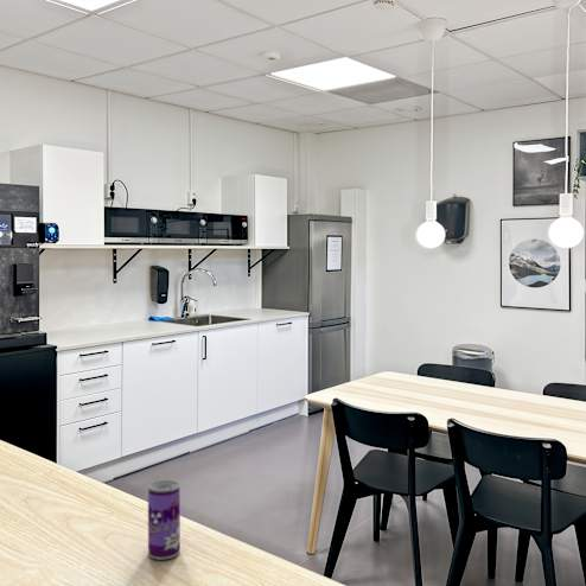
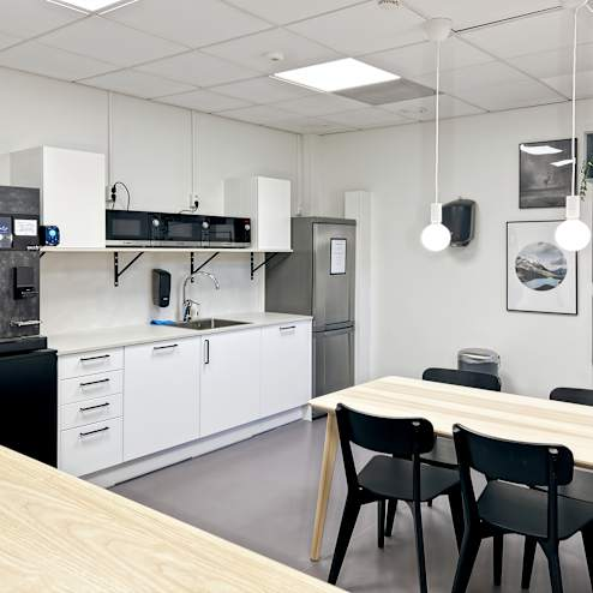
- beverage can (164, 518)
